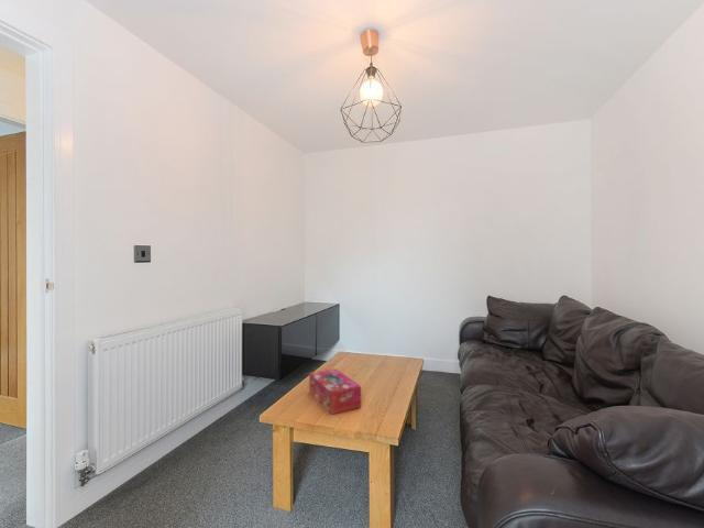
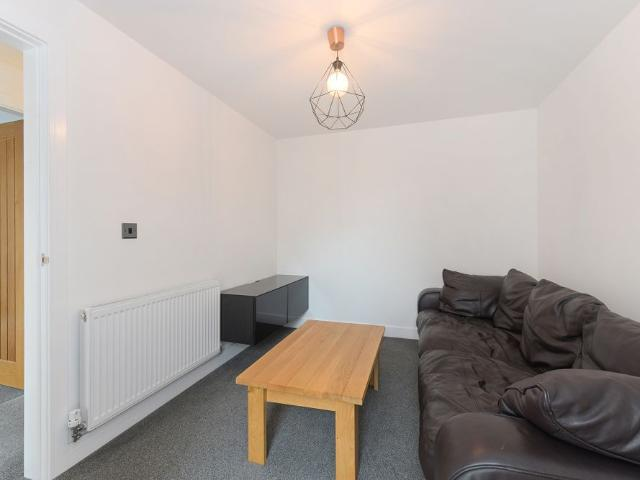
- tissue box (333, 388)
